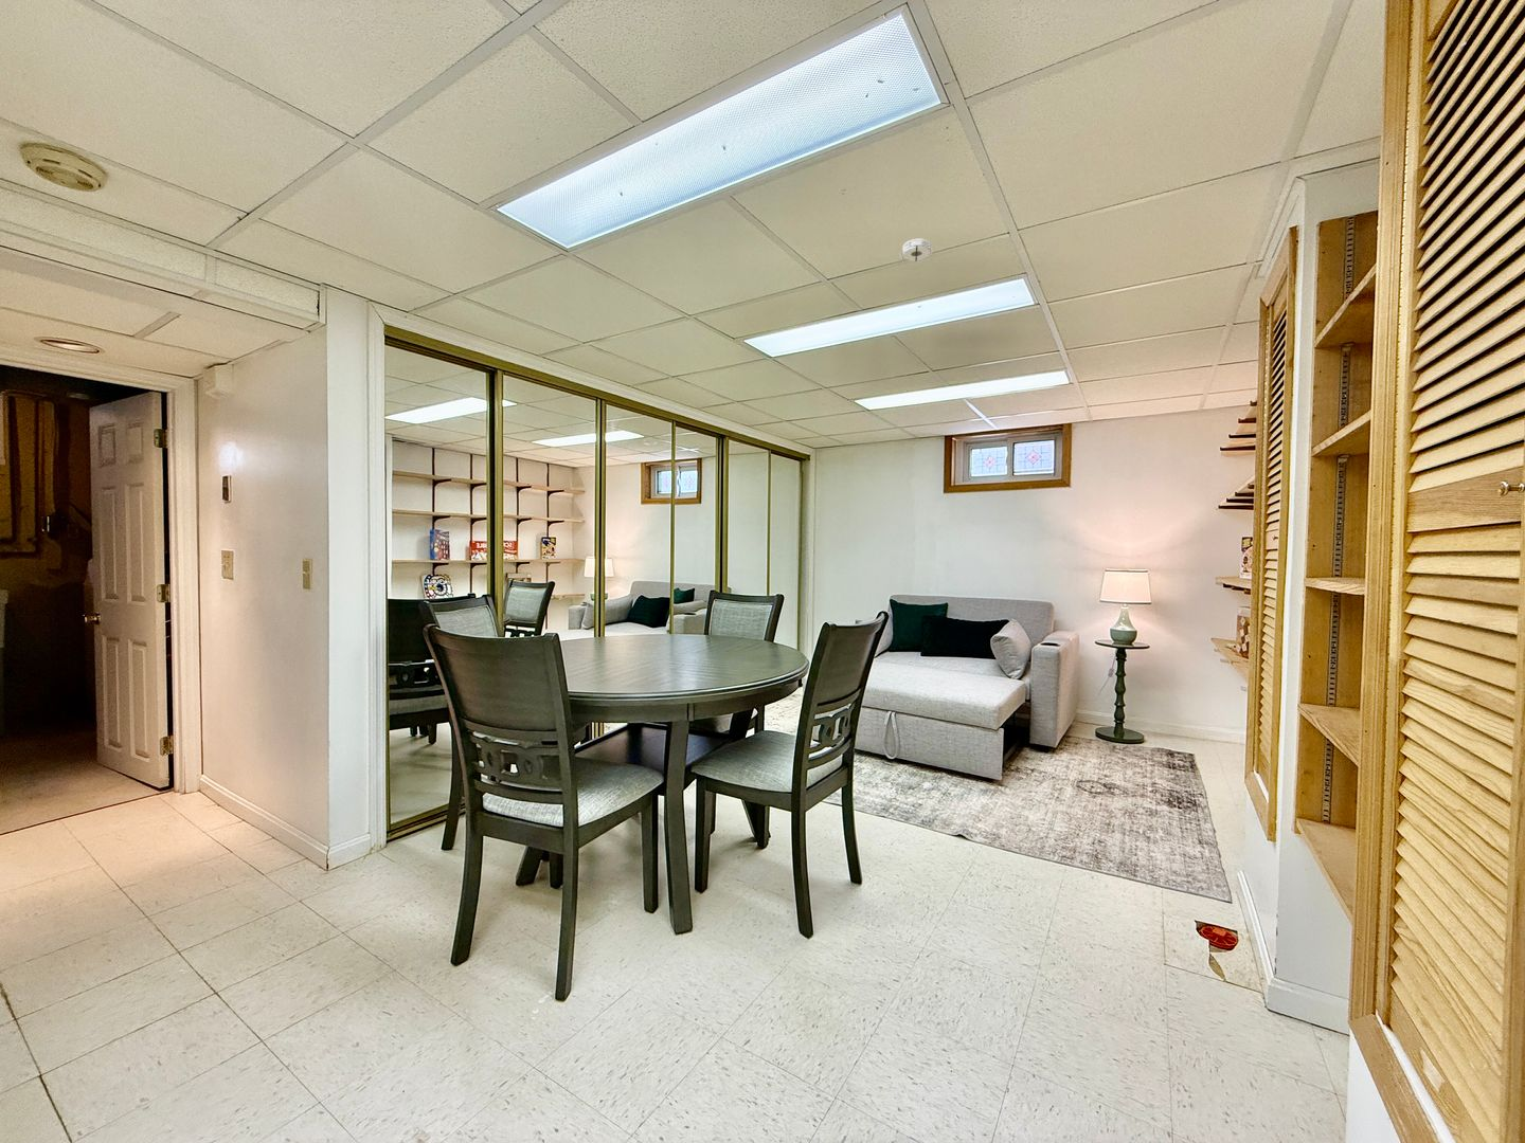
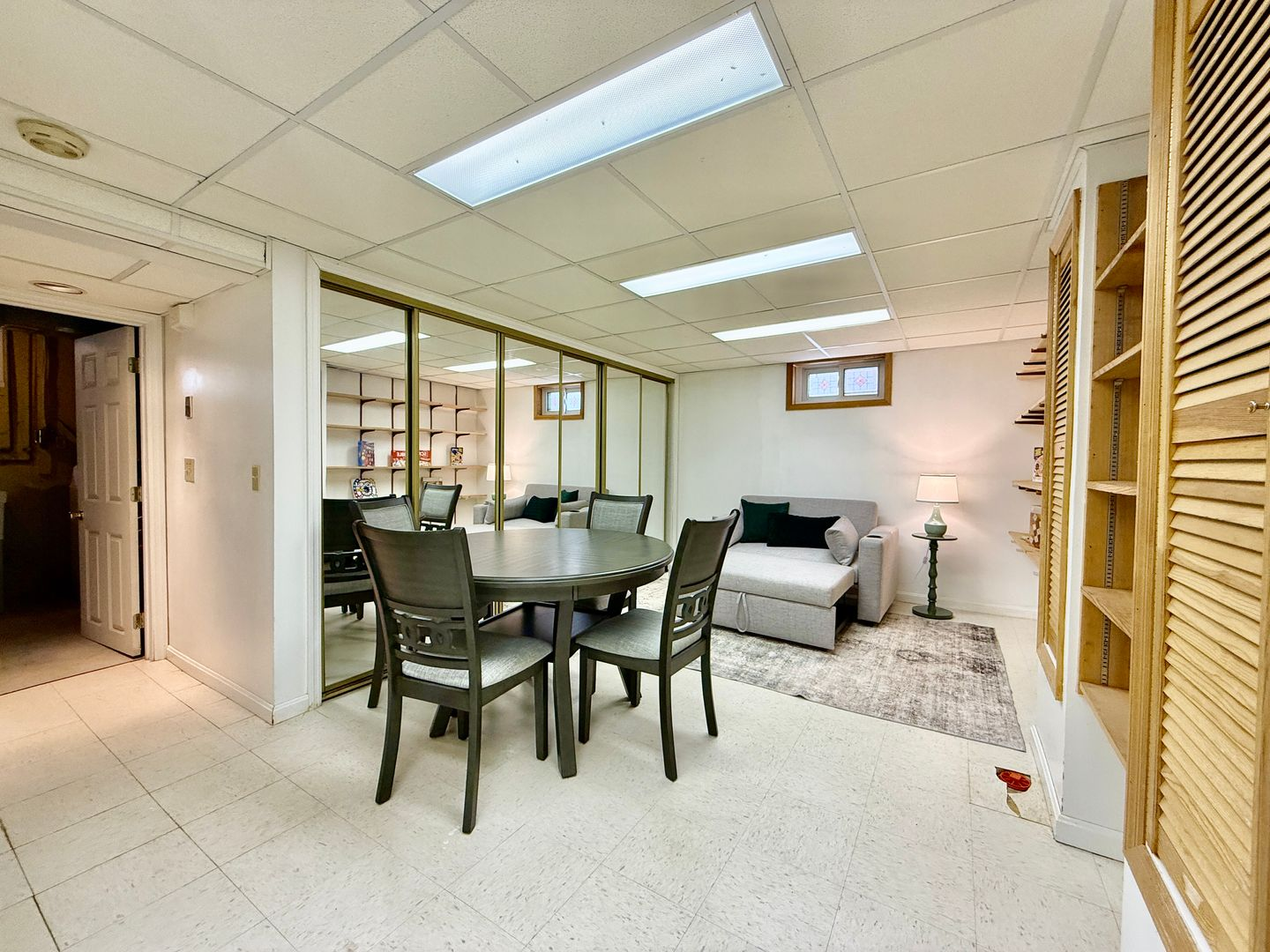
- smoke detector (915, 250)
